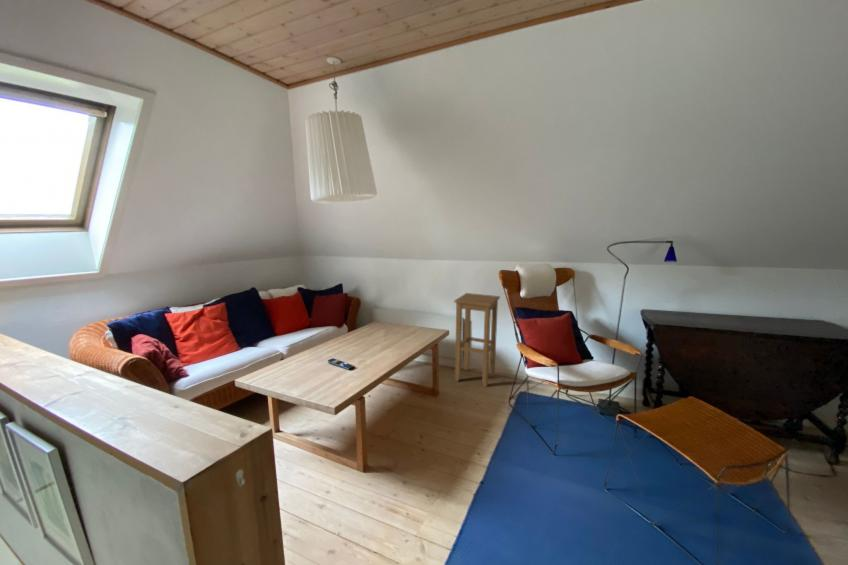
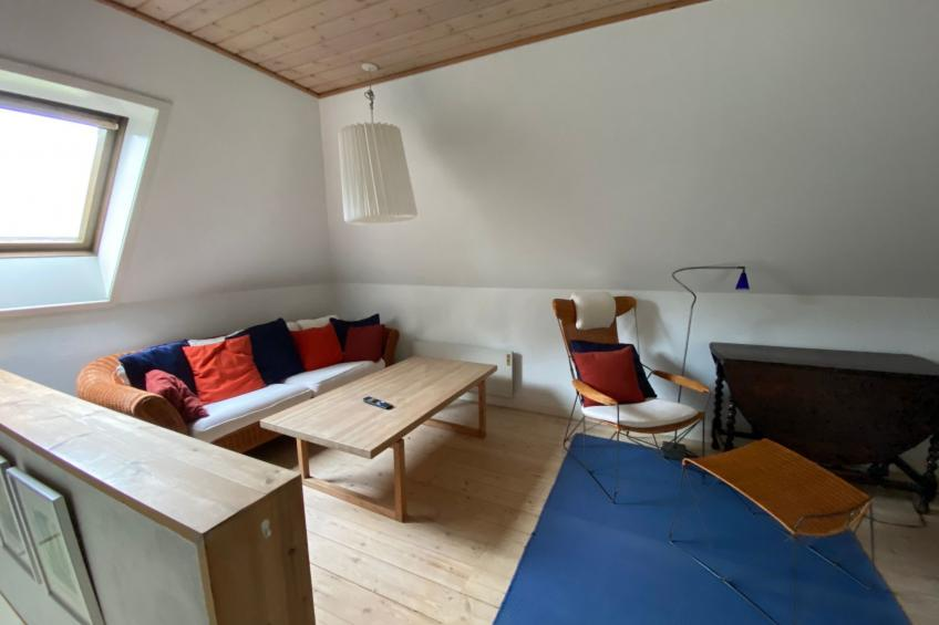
- stool (476, 338)
